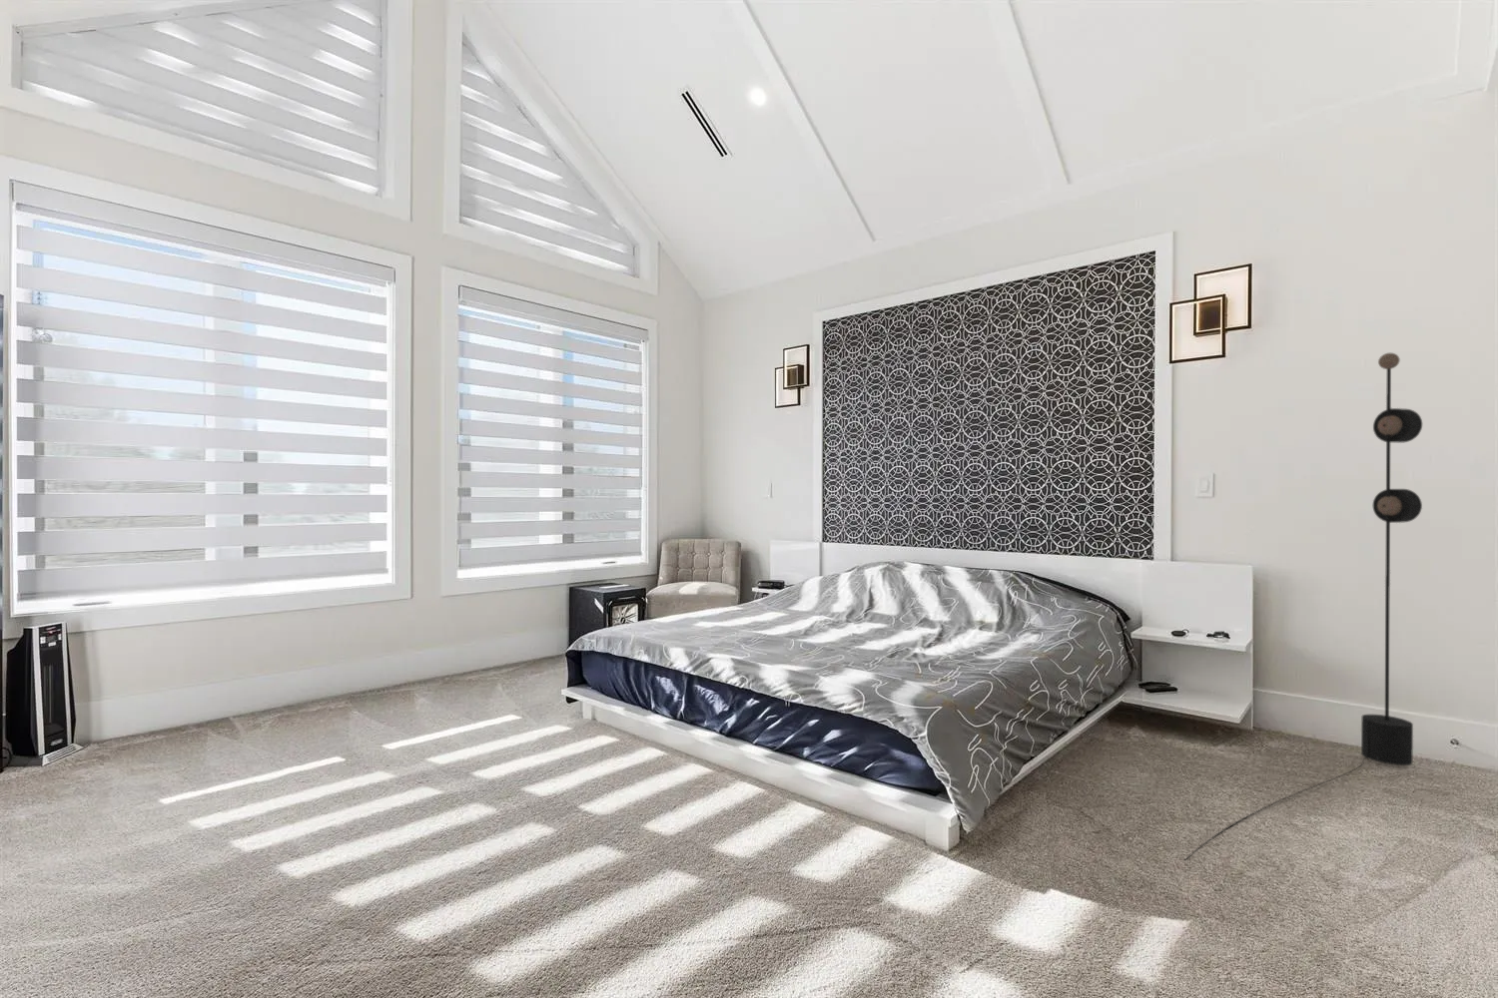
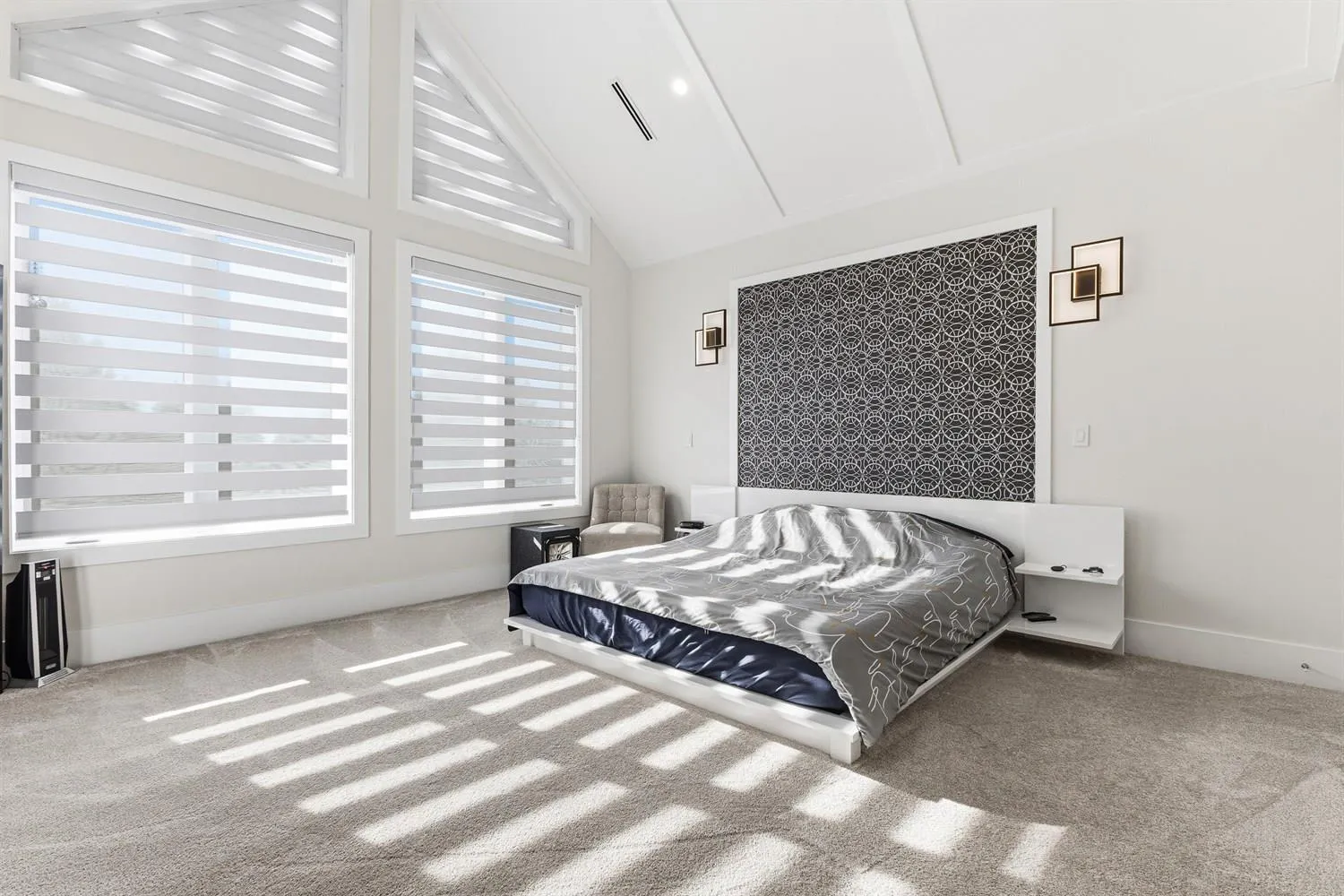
- floor lamp (1385, 576)
